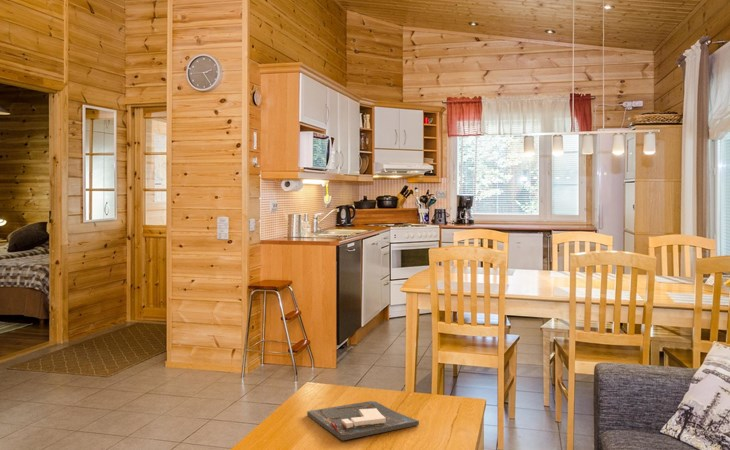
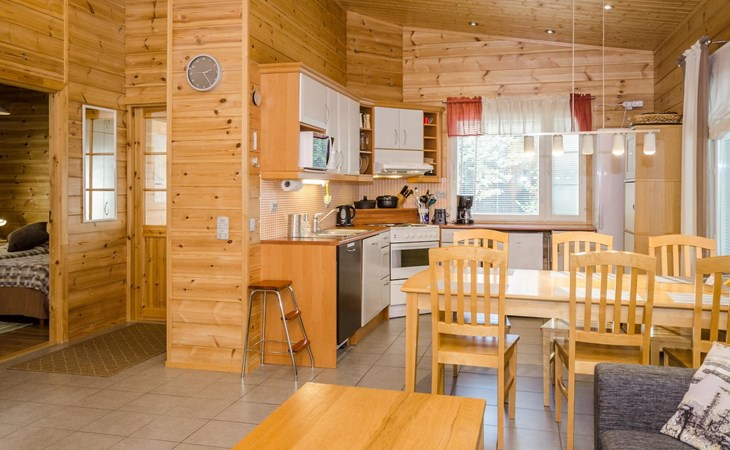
- board game (359, 417)
